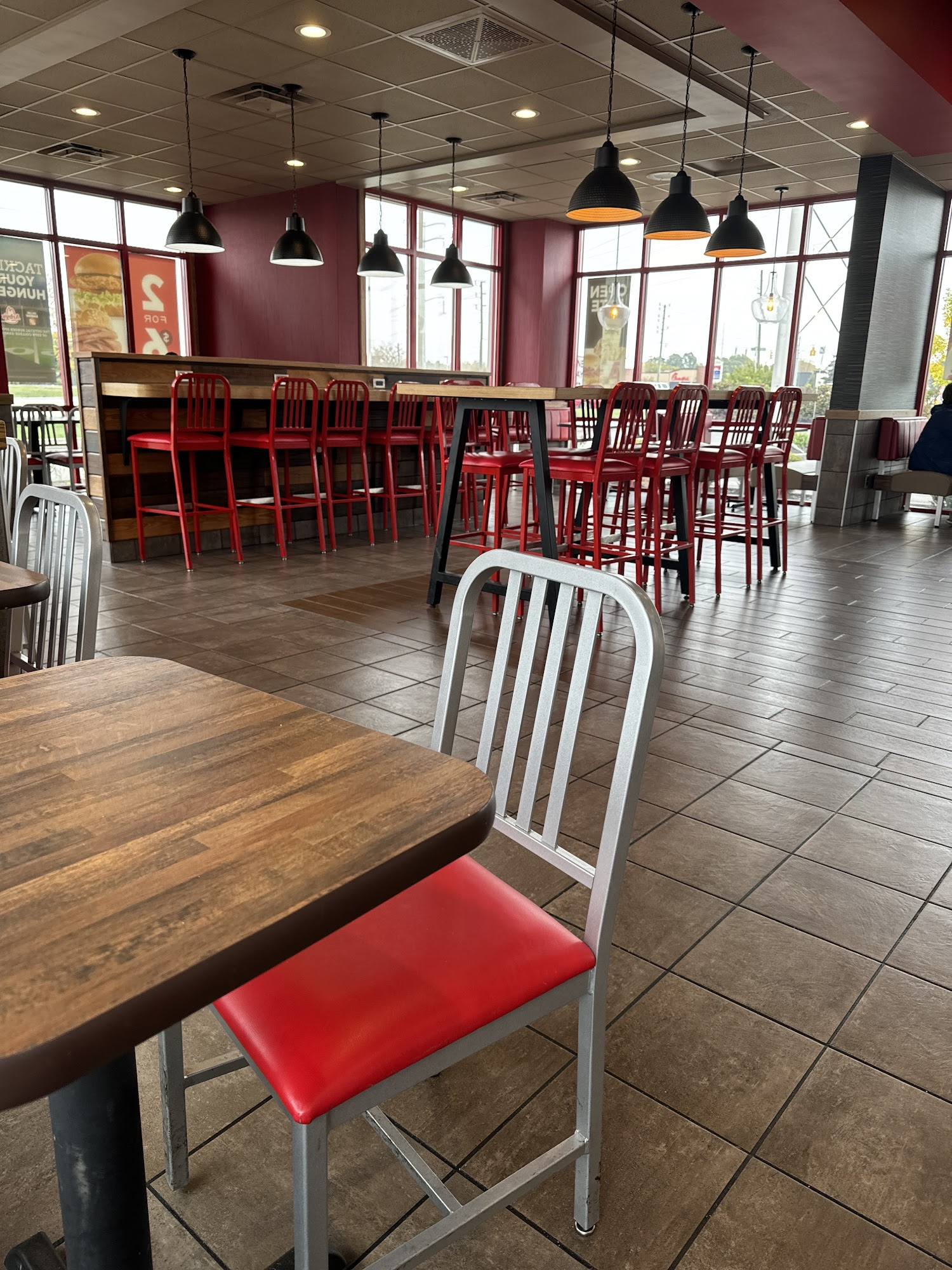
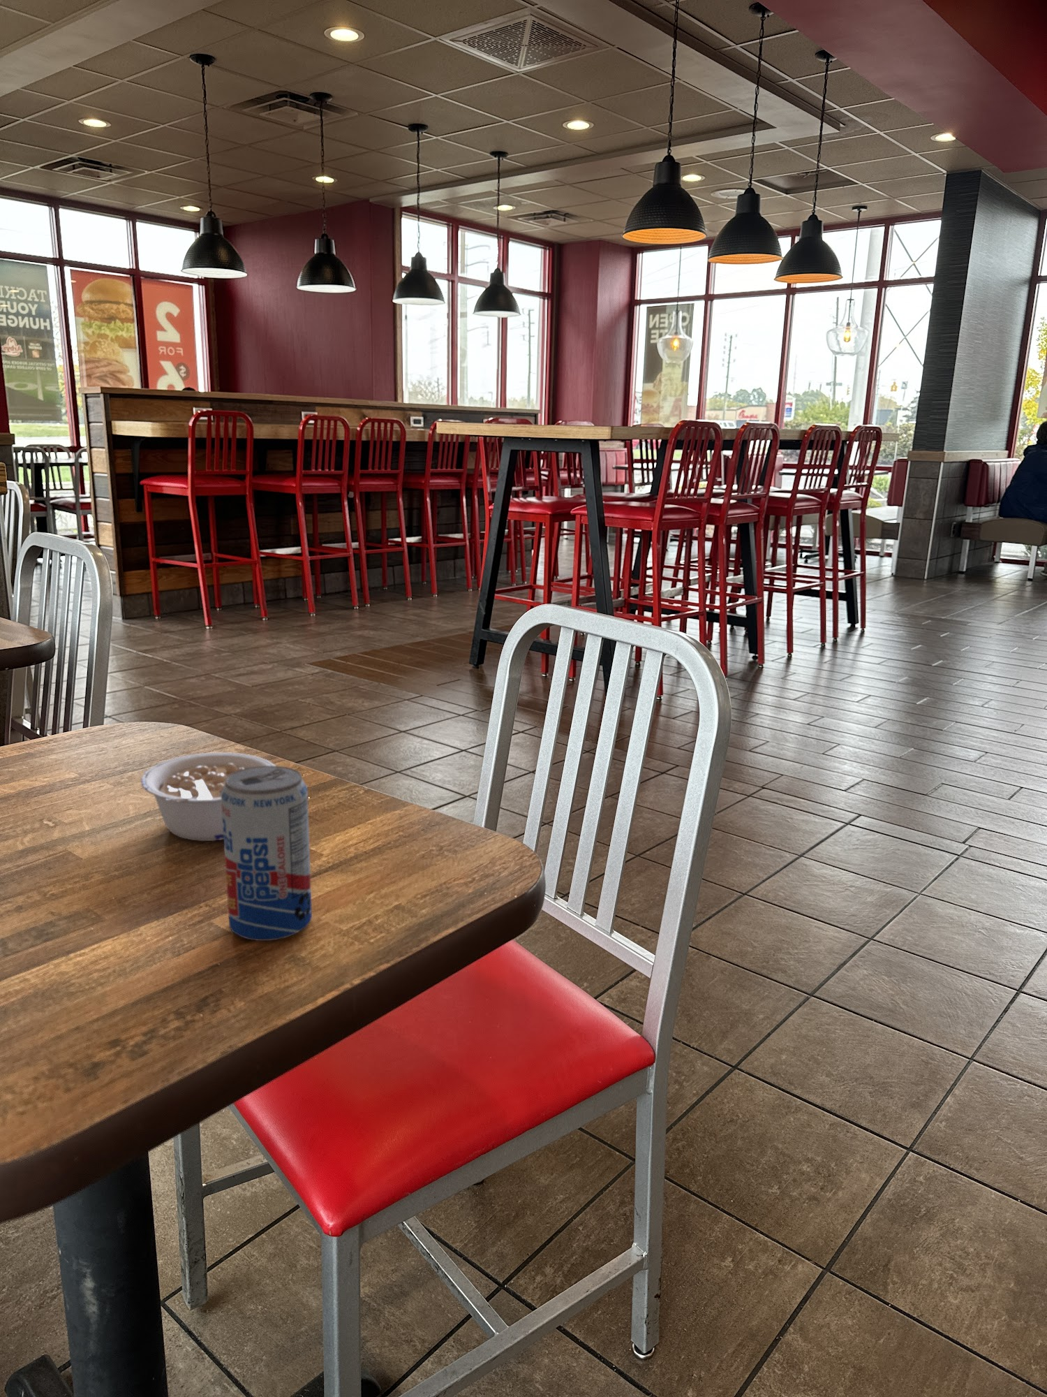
+ beverage can (267, 849)
+ legume (213, 795)
